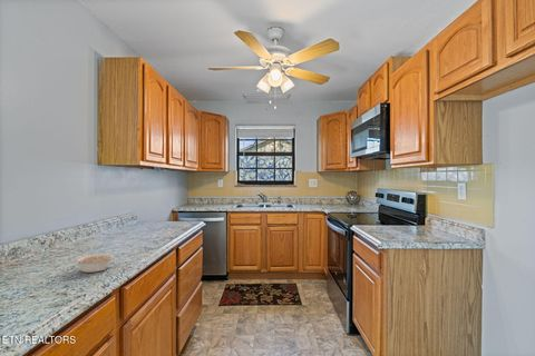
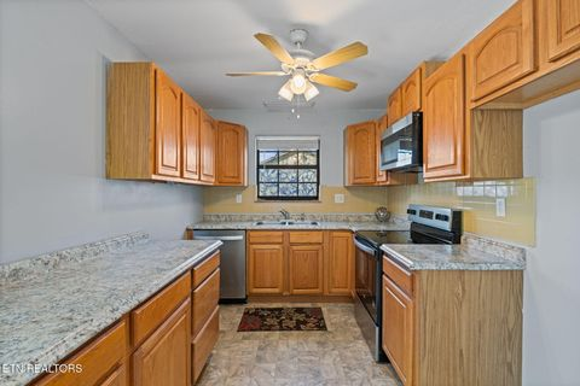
- legume (96, 261)
